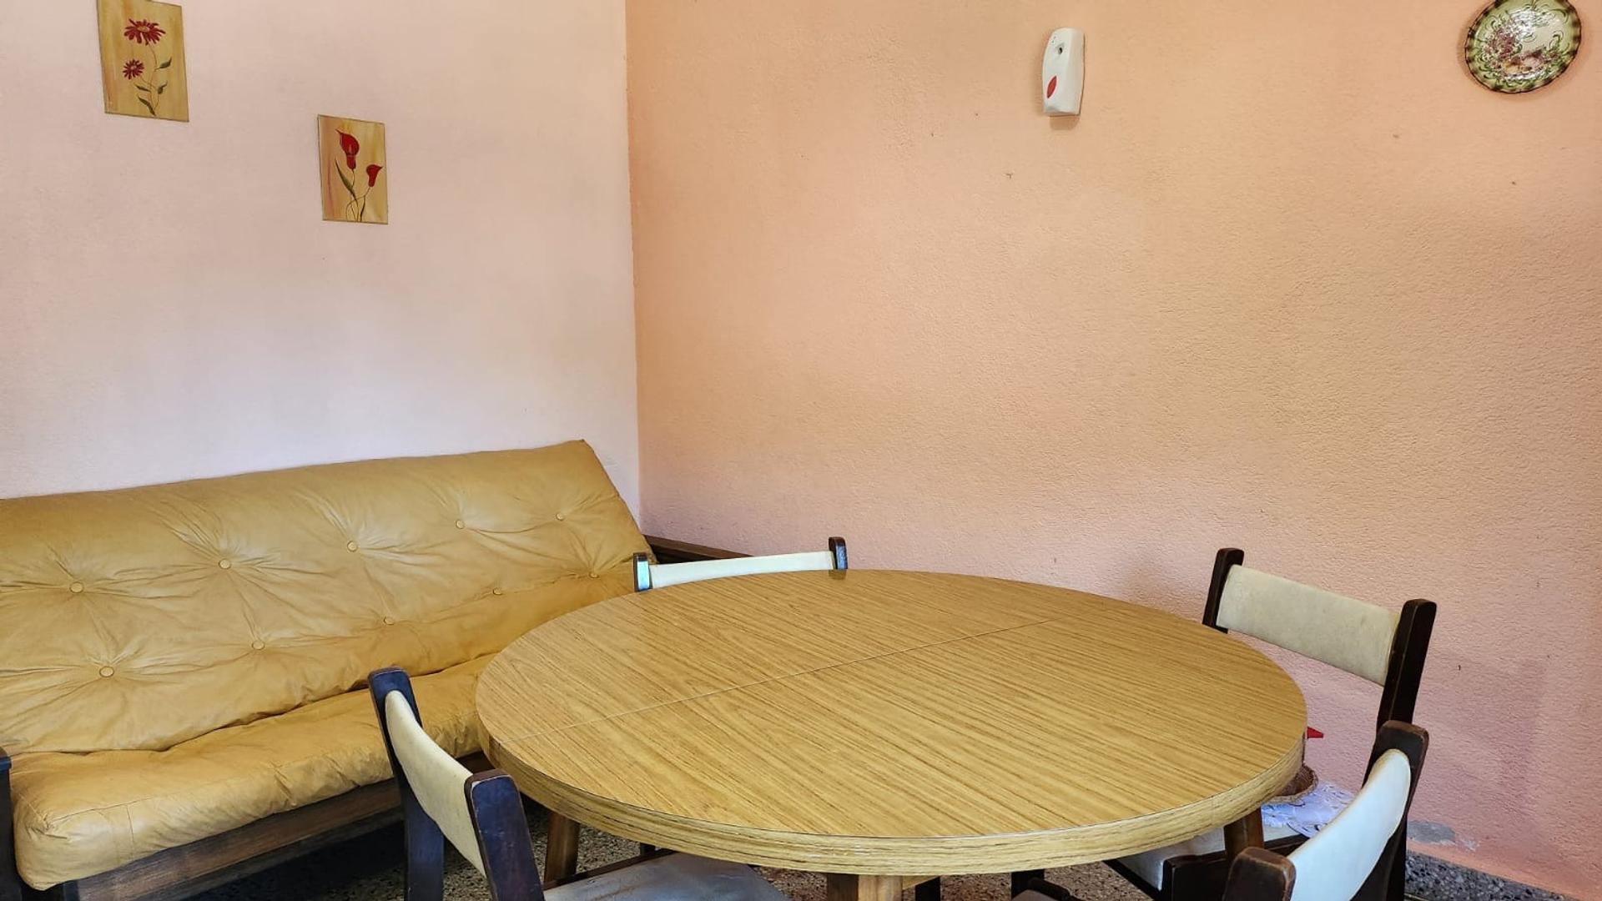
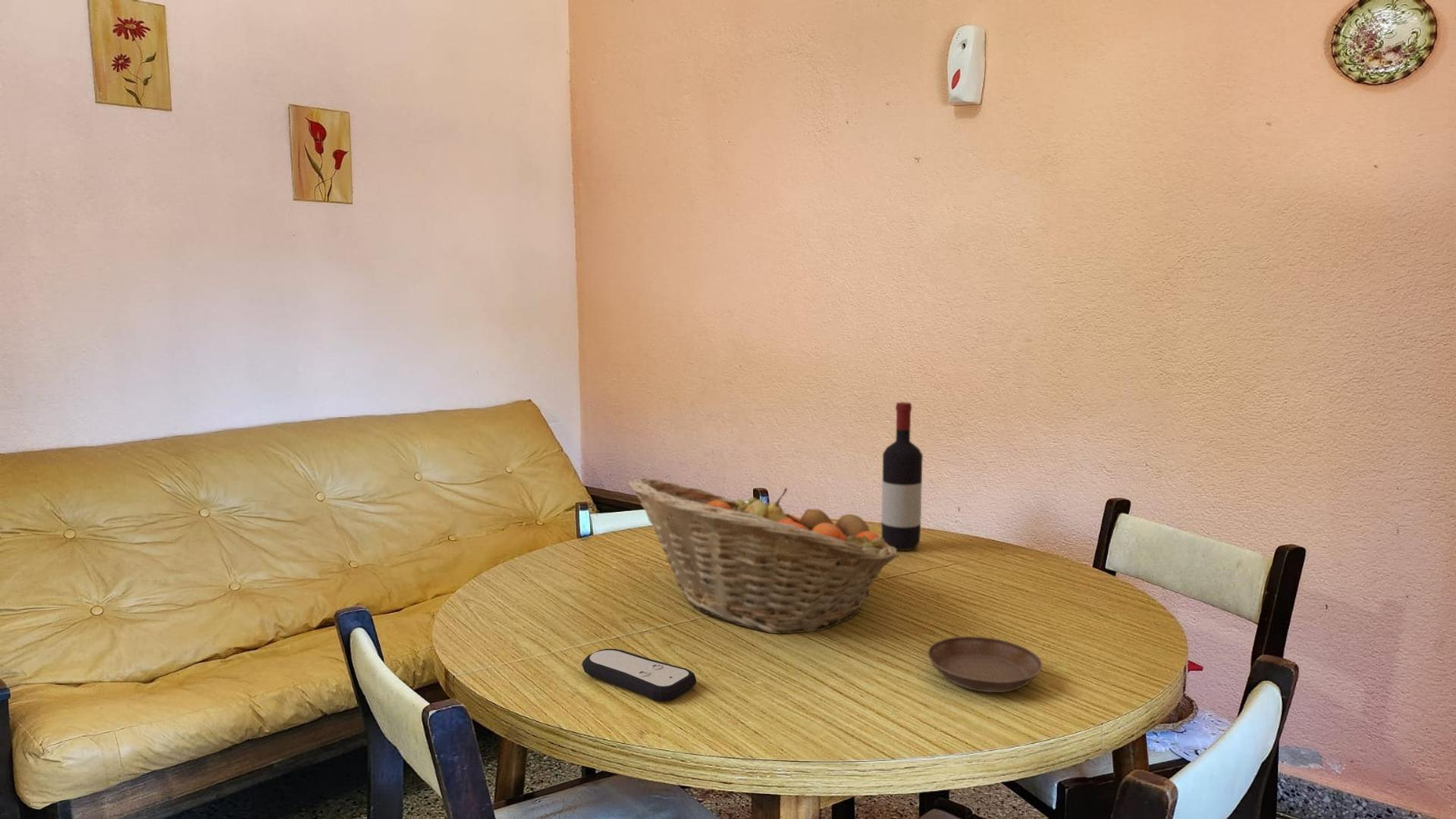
+ fruit basket (758, 539)
+ wine bottle (902, 475)
+ saucer (983, 666)
+ remote control (636, 672)
